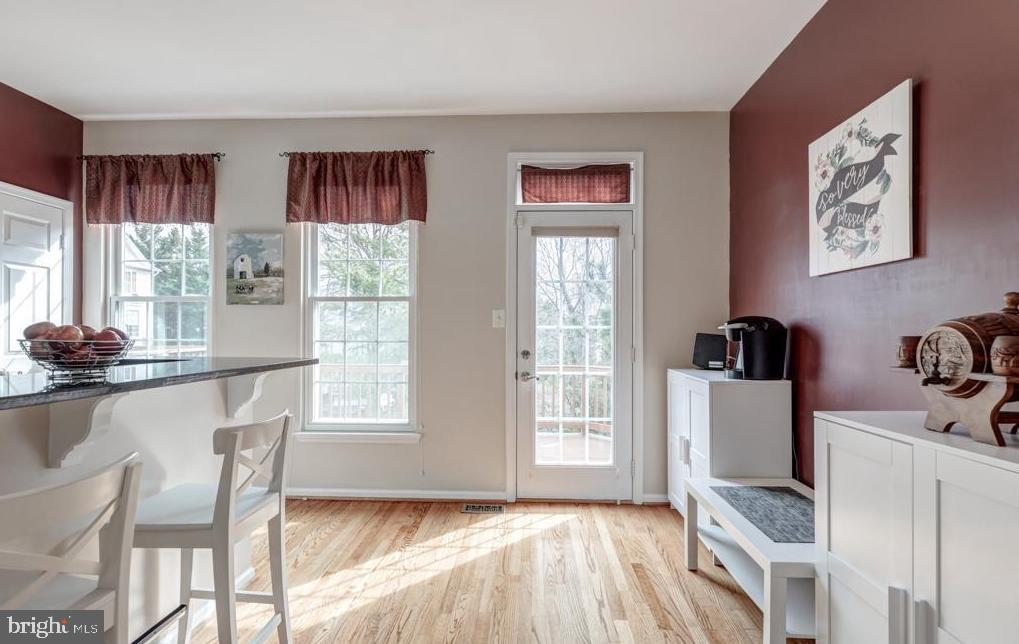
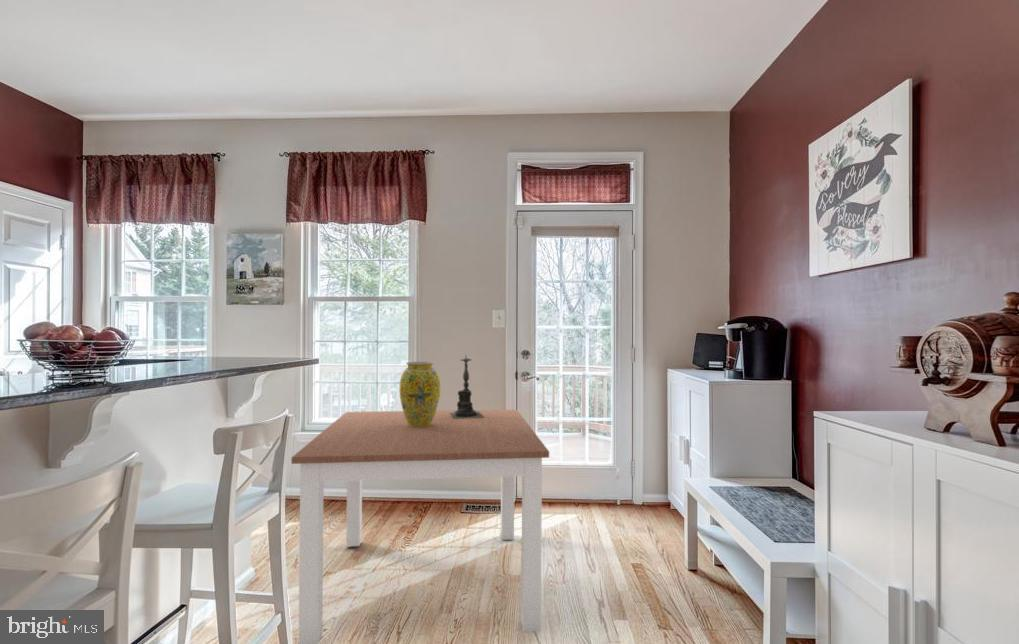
+ vase (419, 393)
+ dining table (429, 478)
+ candle holder (466, 382)
